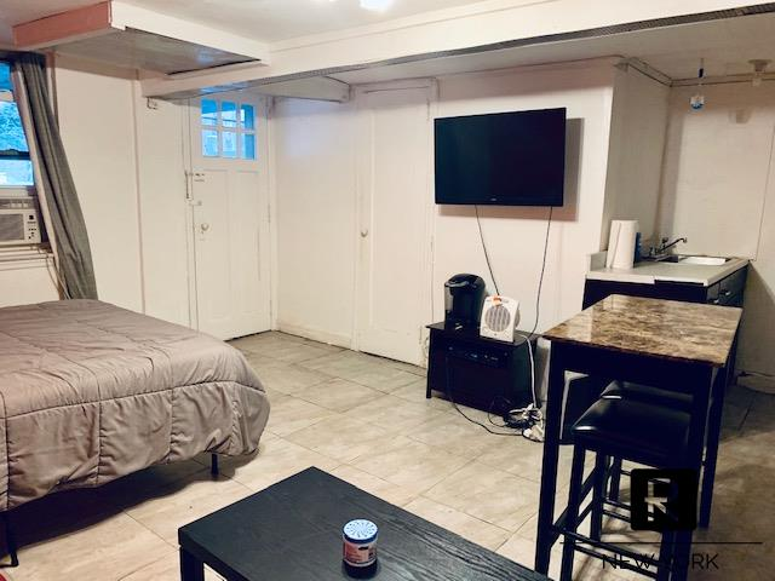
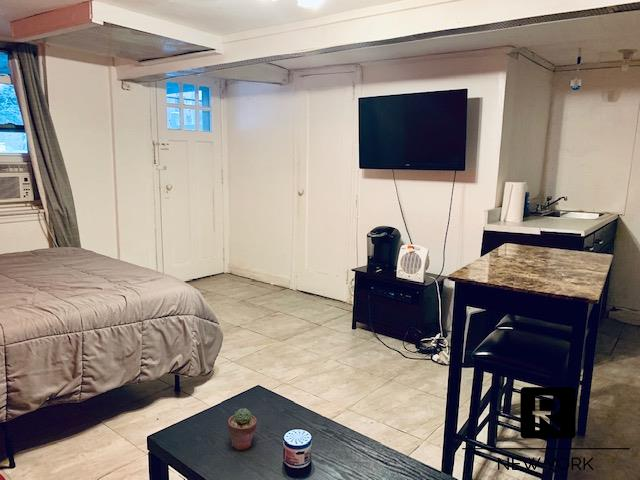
+ potted succulent (242, 427)
